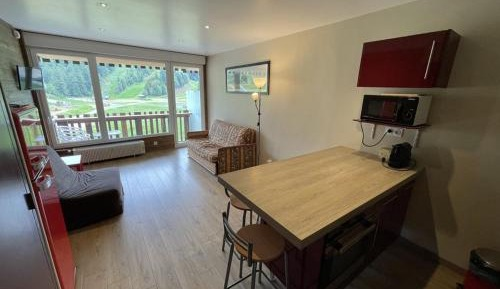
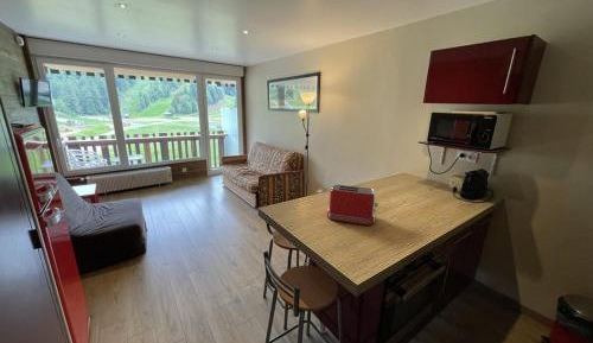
+ toaster (351, 203)
